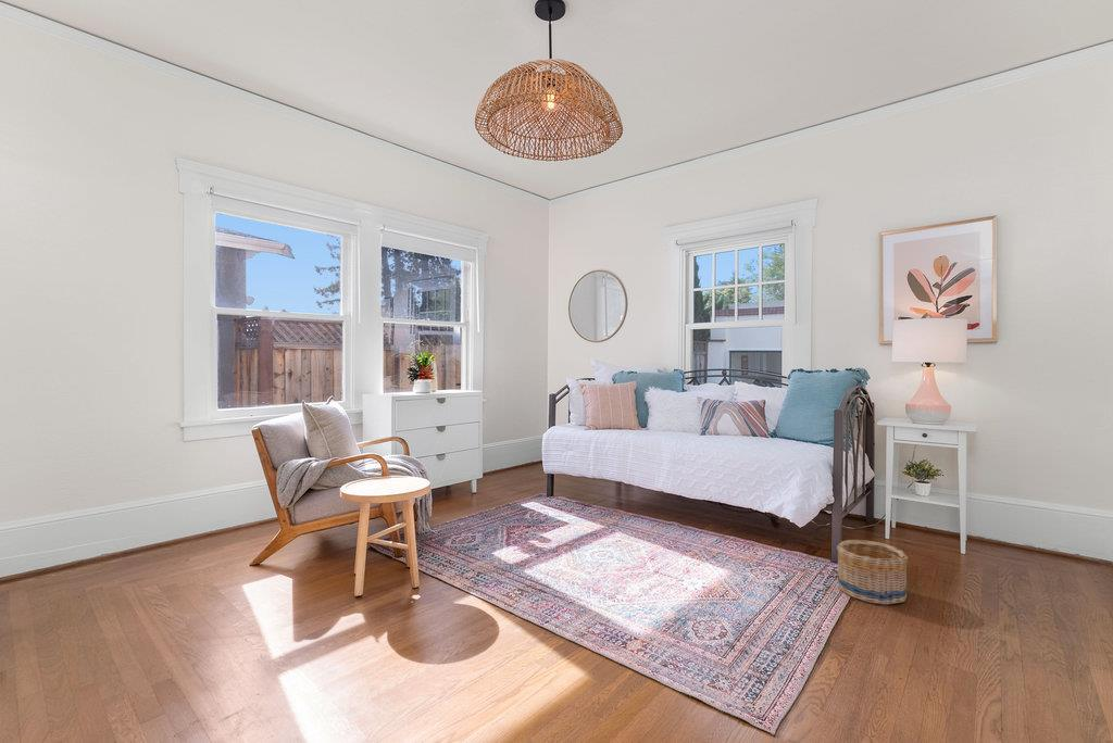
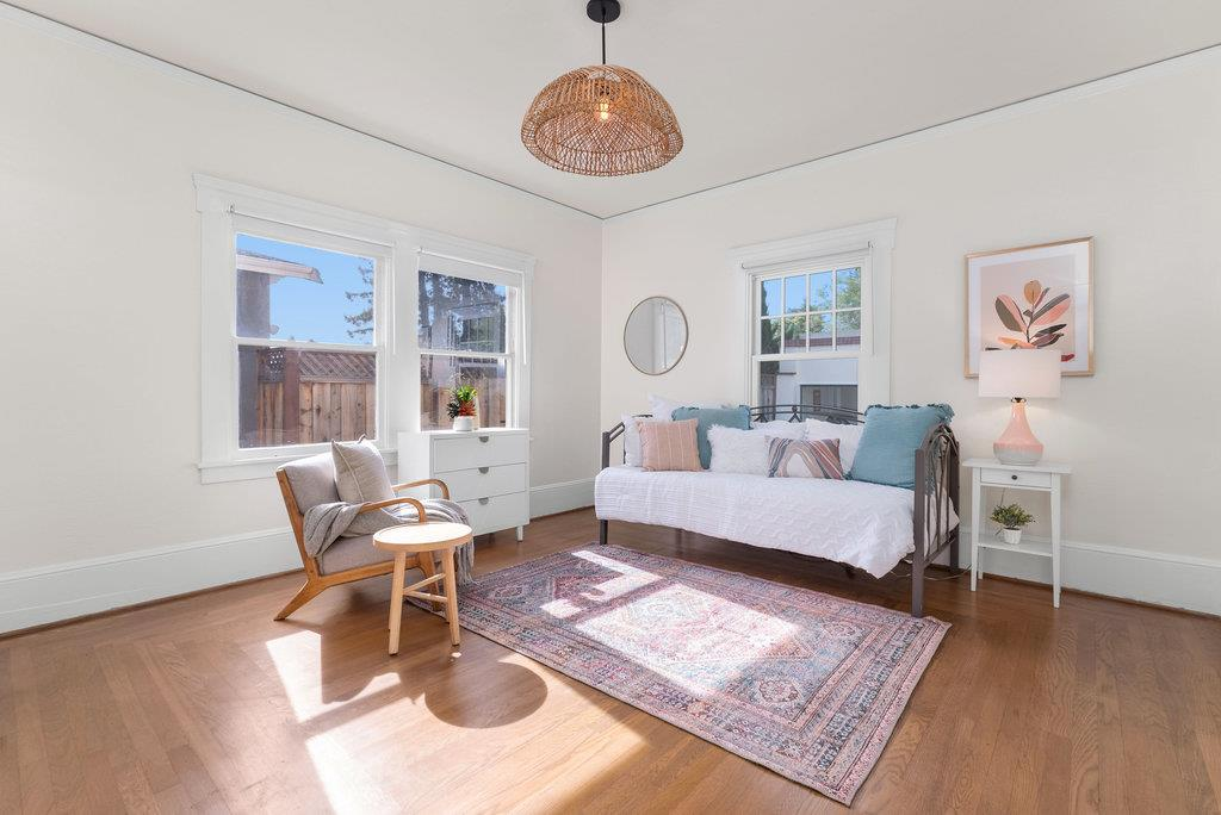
- basket (871, 570)
